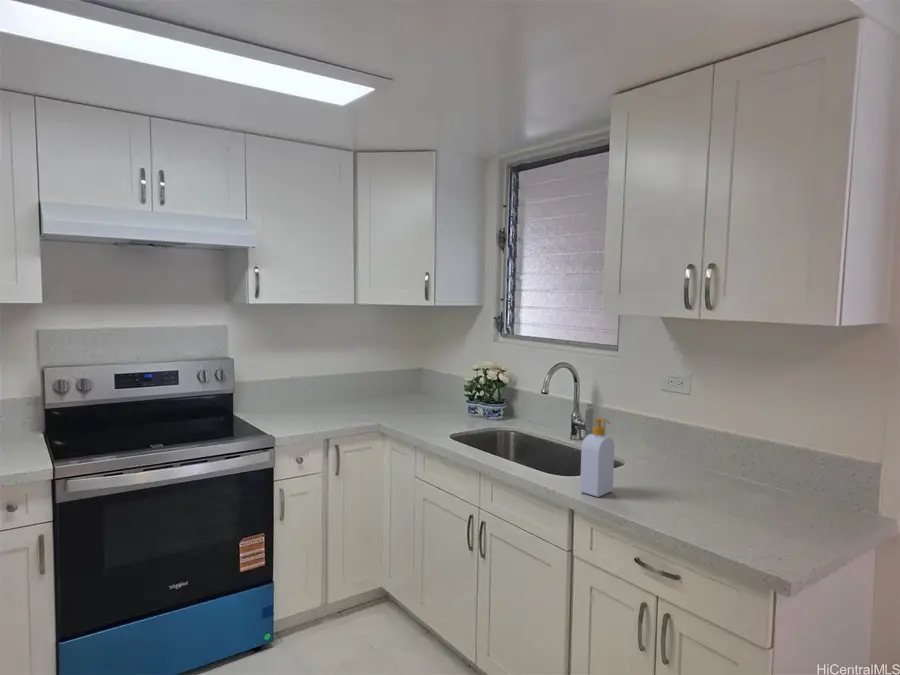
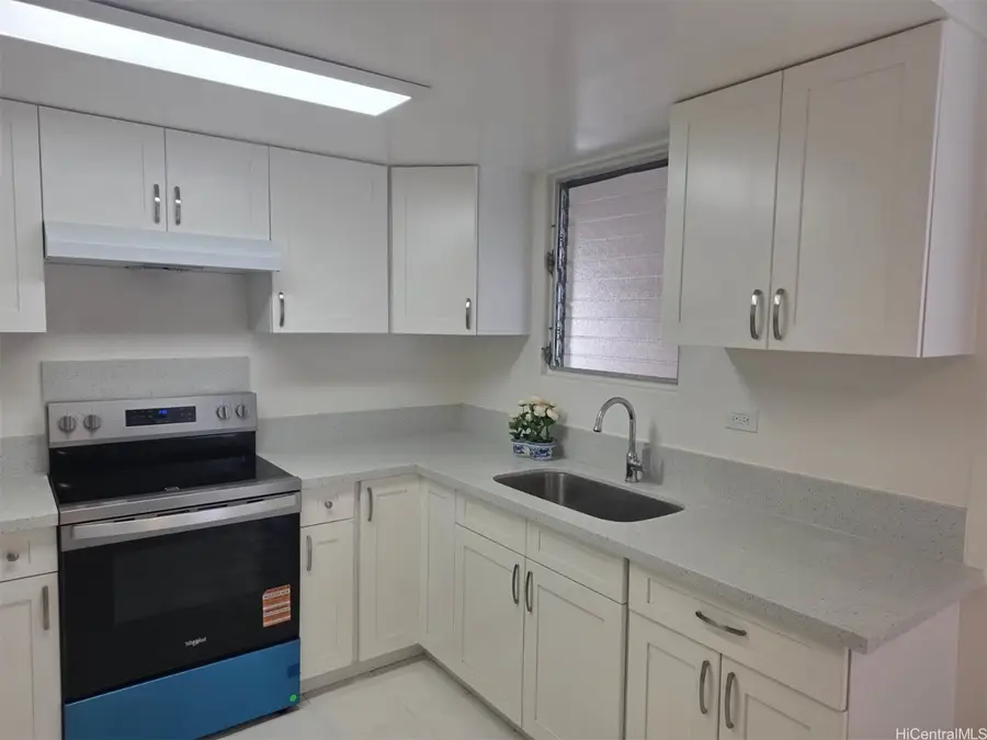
- soap bottle (598, 455)
